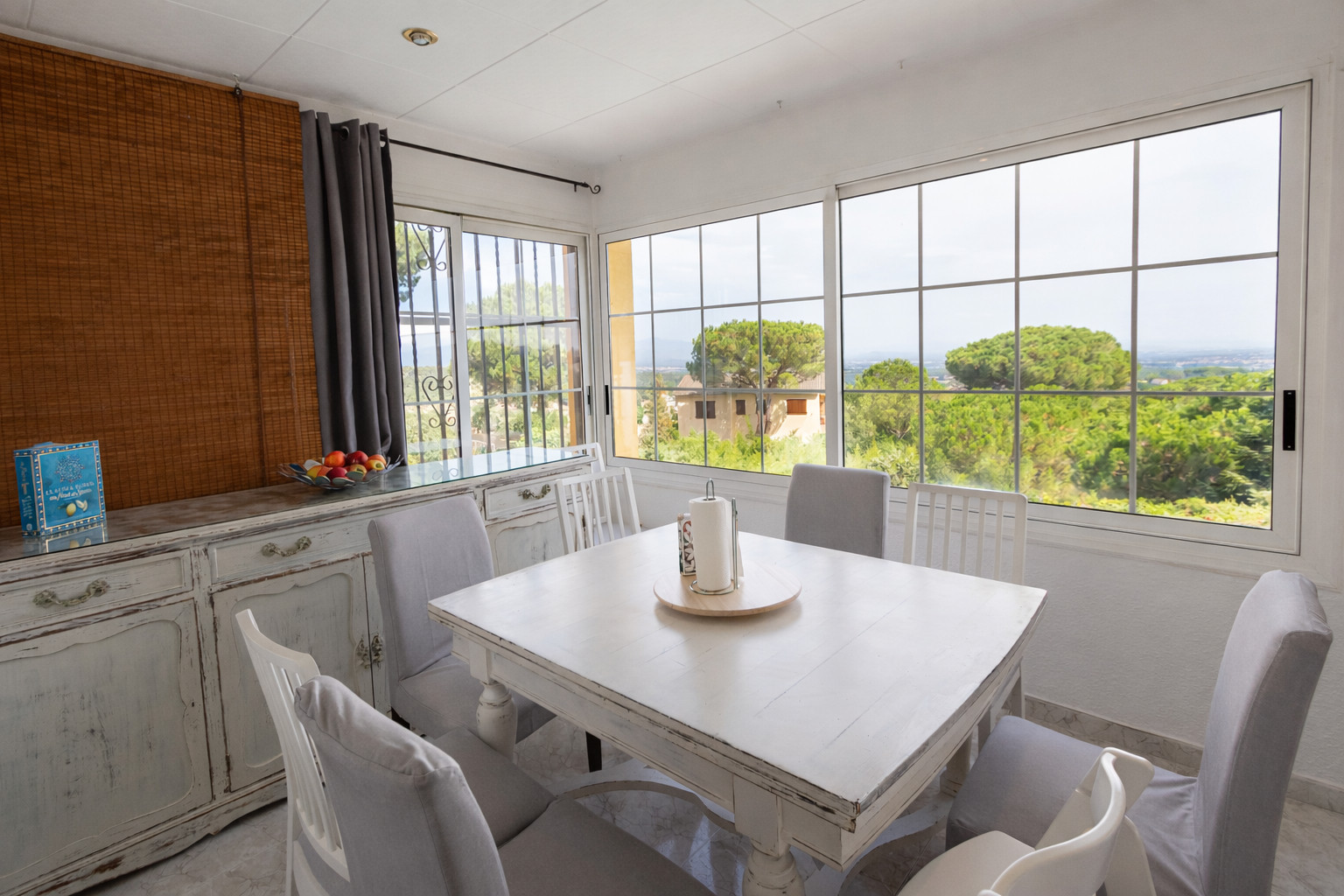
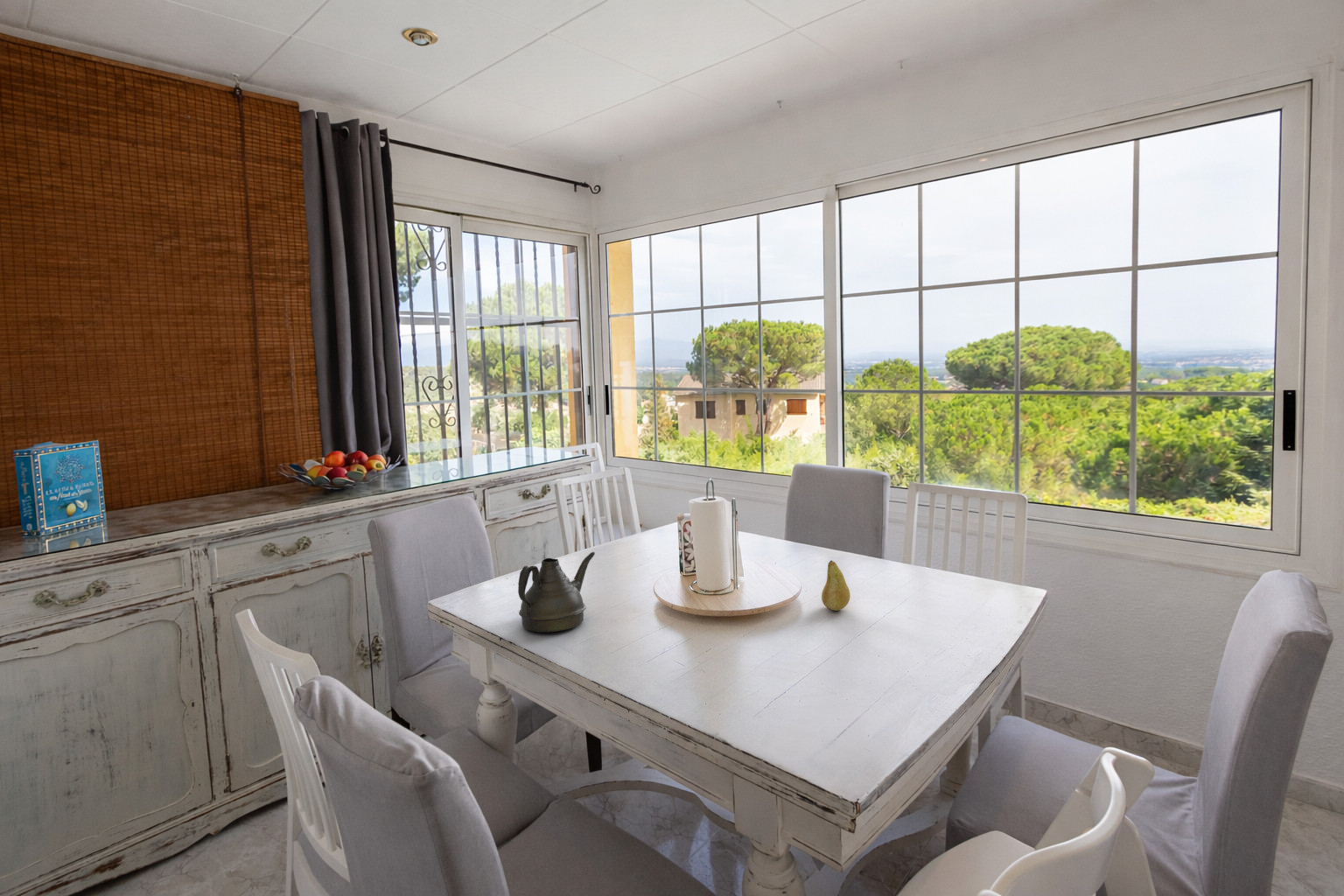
+ fruit (835, 584)
+ teapot (561, 588)
